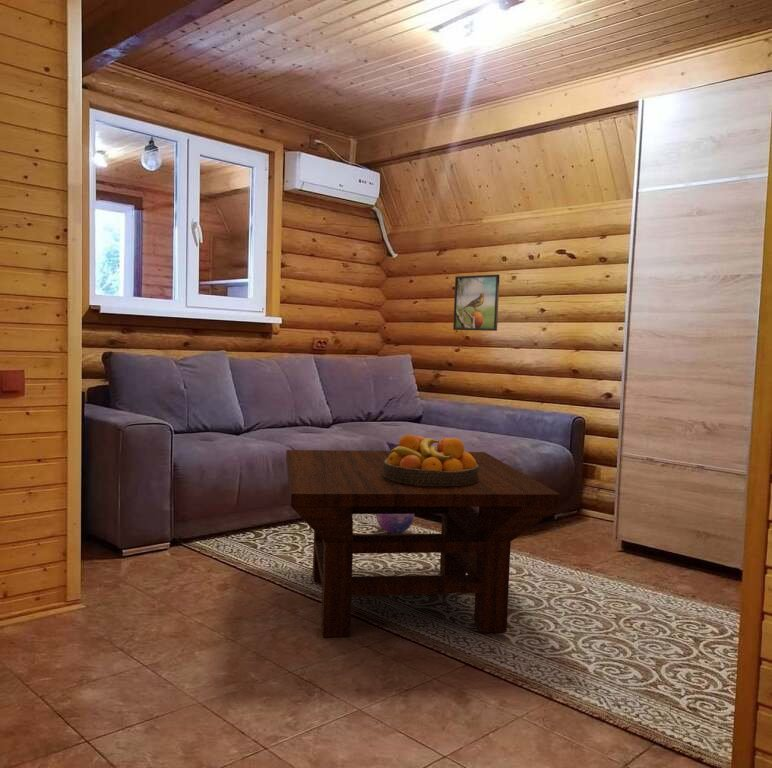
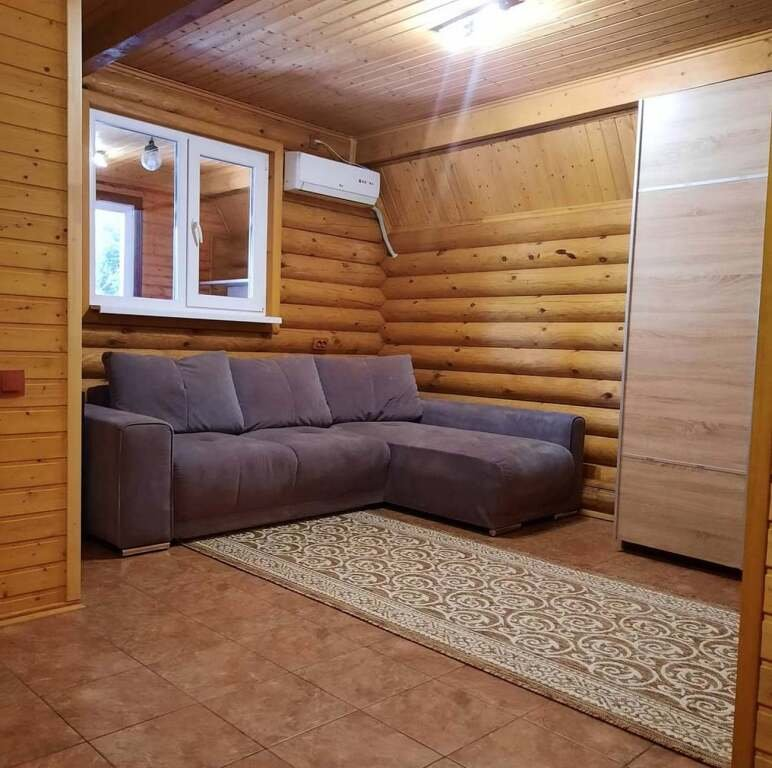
- fruit bowl (431, 455)
- coffee table (402, 535)
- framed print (475, 303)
- decorative ball (395, 514)
